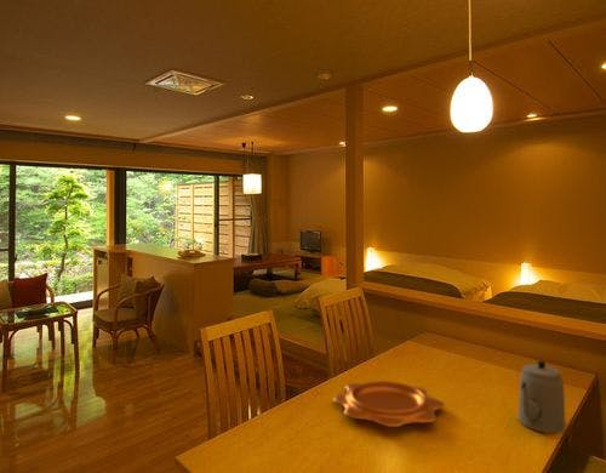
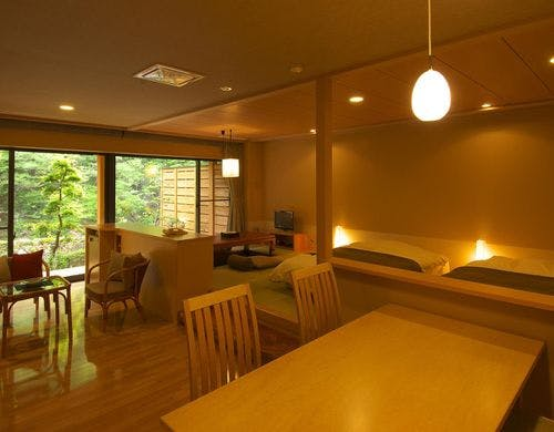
- decorative bowl (387, 400)
- teapot (539, 392)
